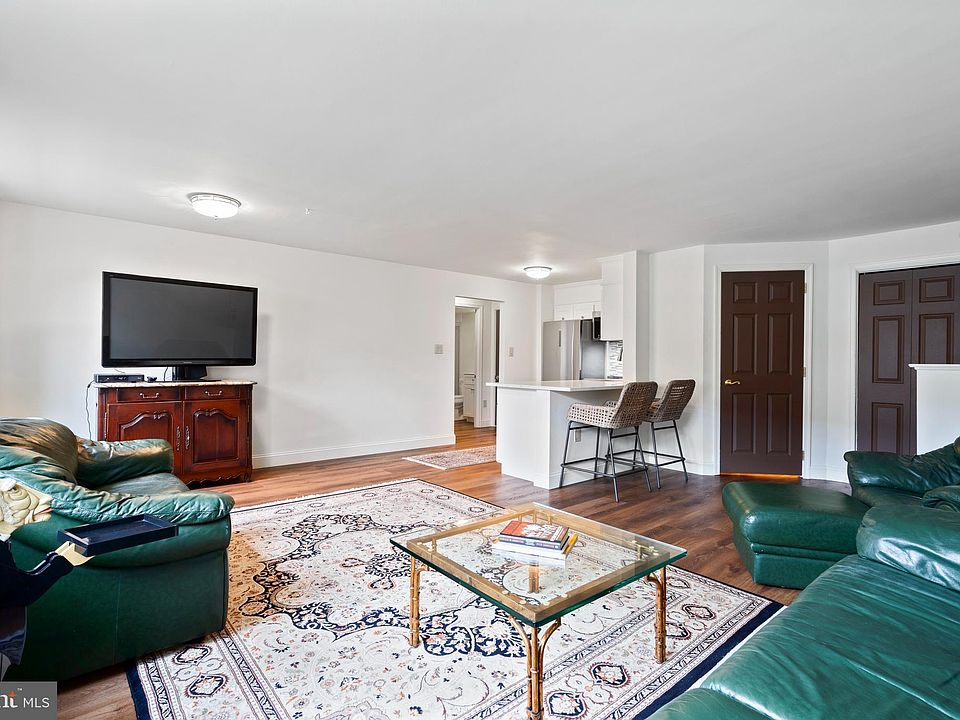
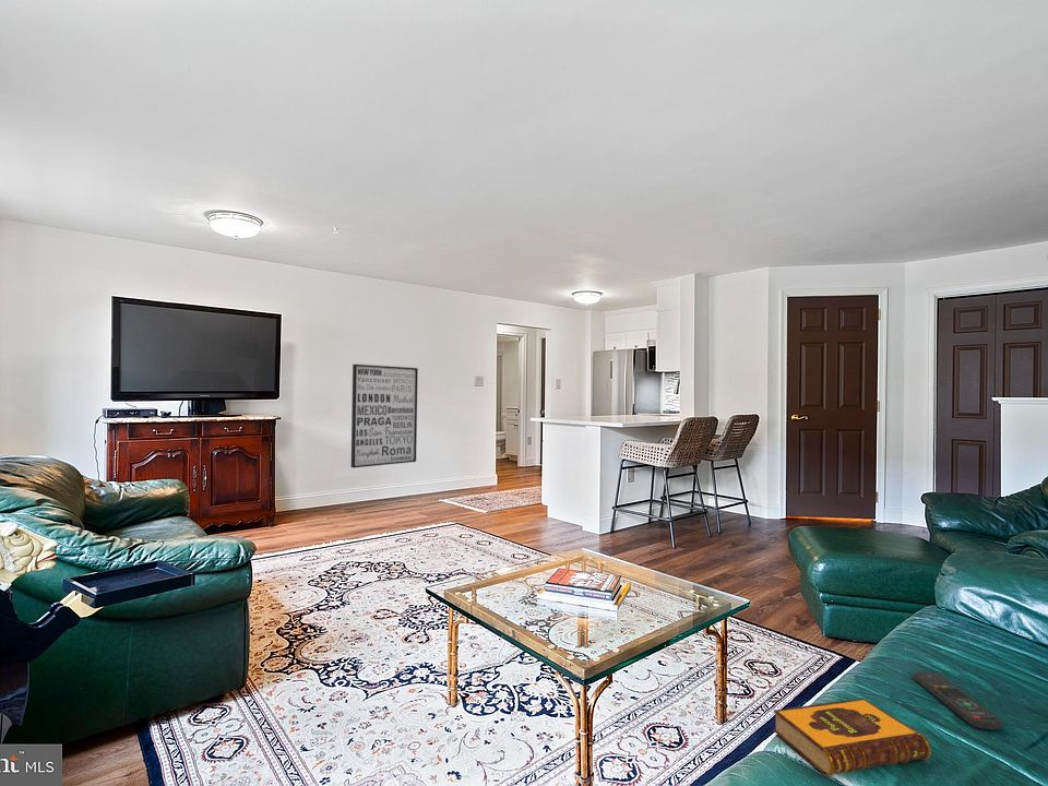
+ wall art (385, 415)
+ hardback book (848, 735)
+ remote control (954, 698)
